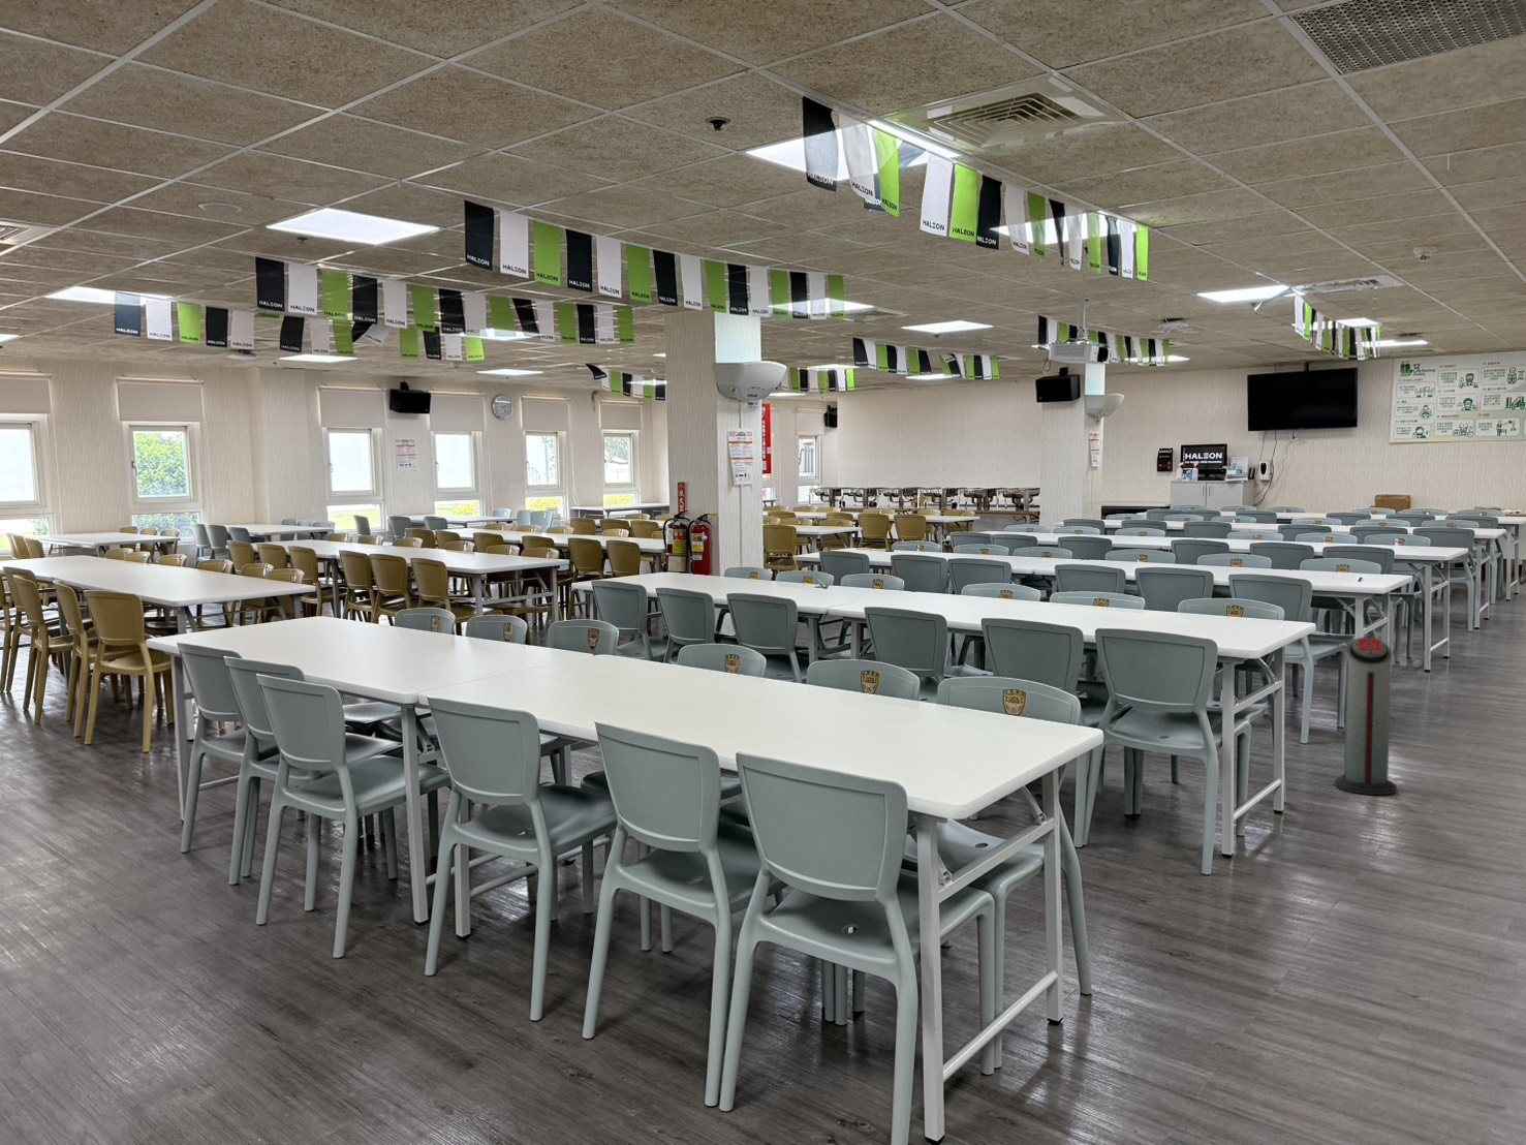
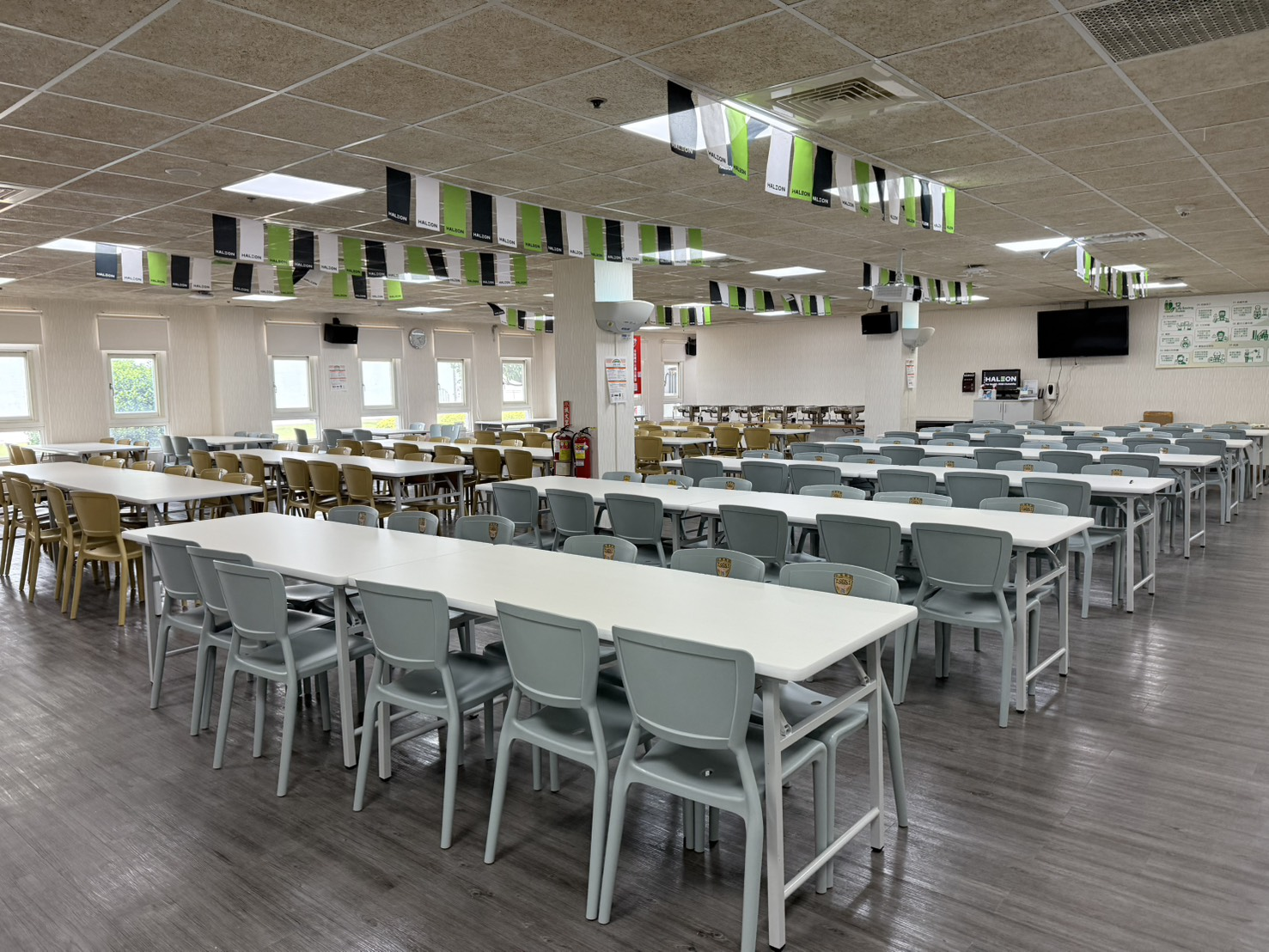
- air purifier (1367, 712)
